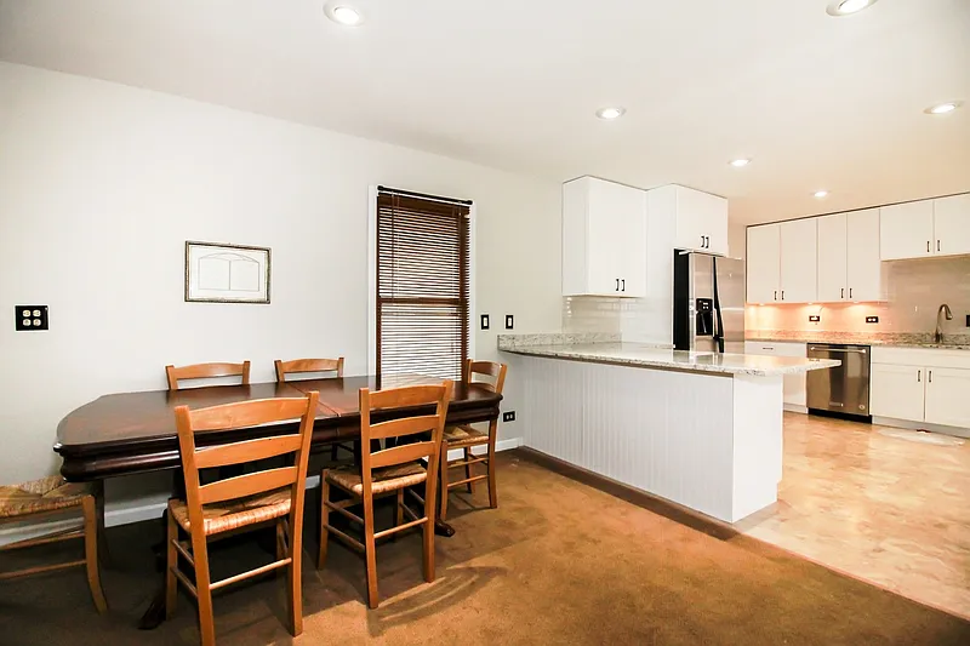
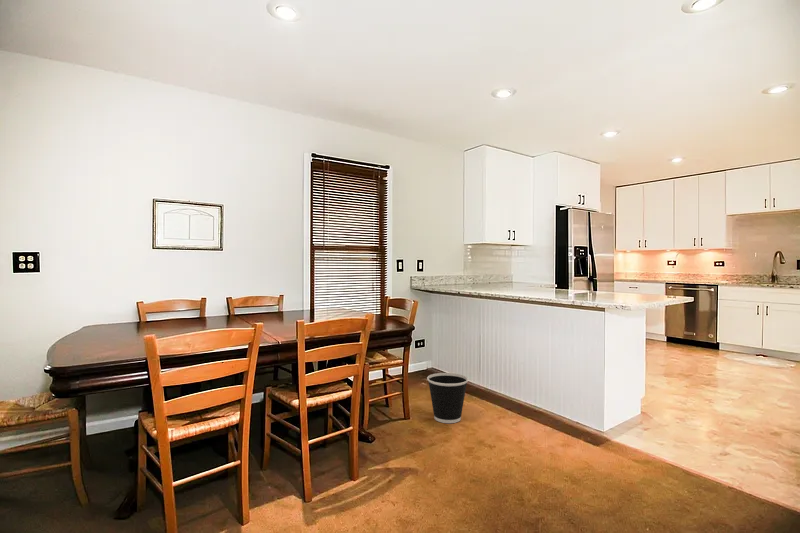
+ wastebasket (447, 398)
